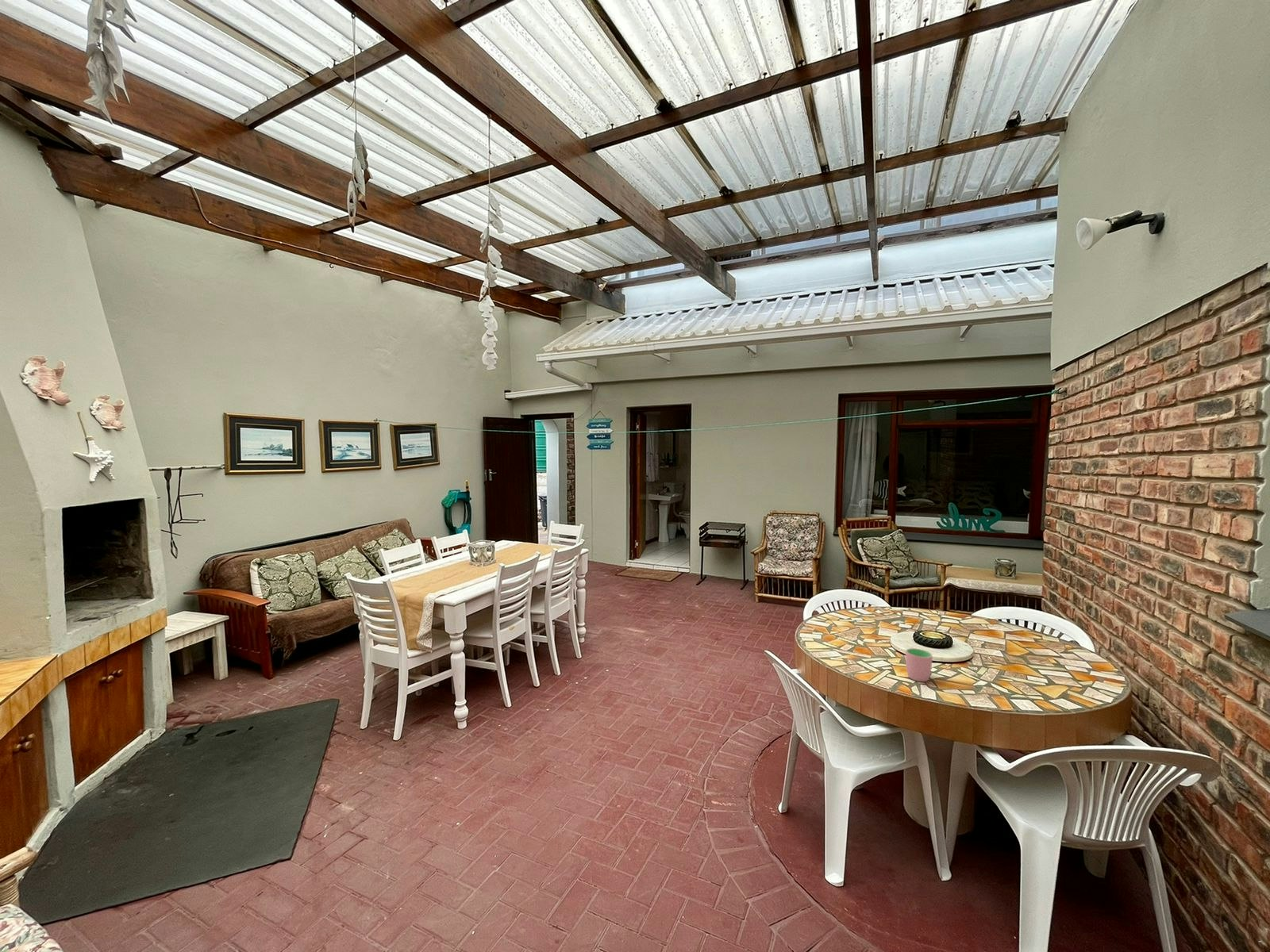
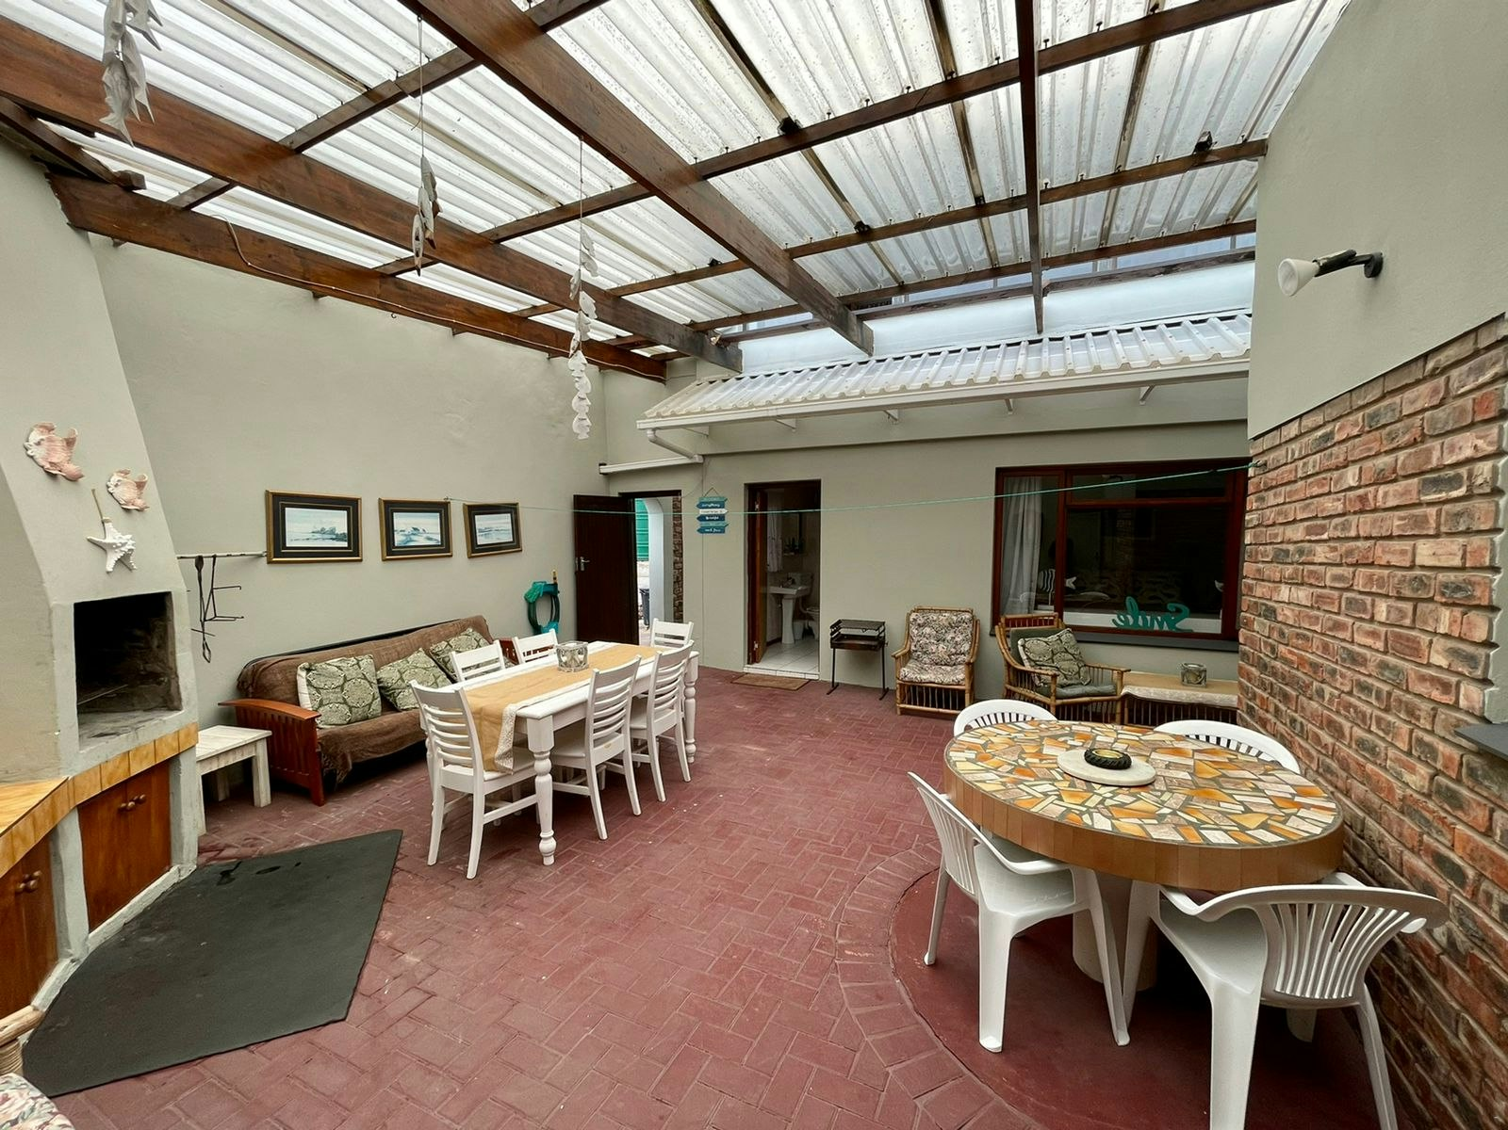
- cup (918, 663)
